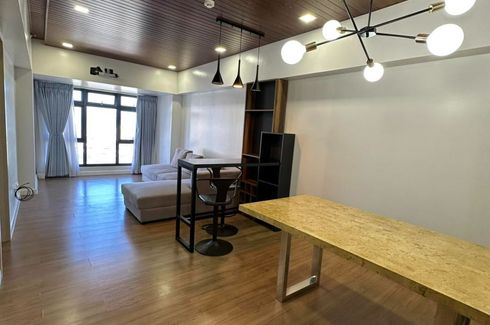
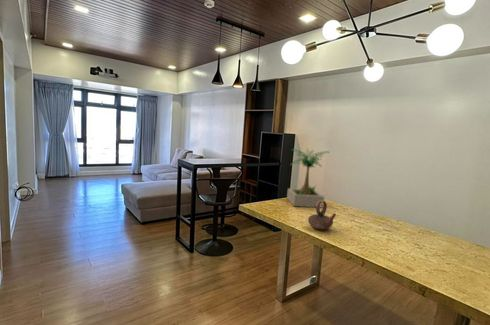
+ potted plant (307, 175)
+ teapot (324, 215)
